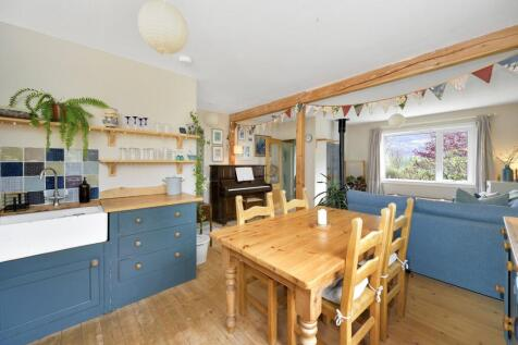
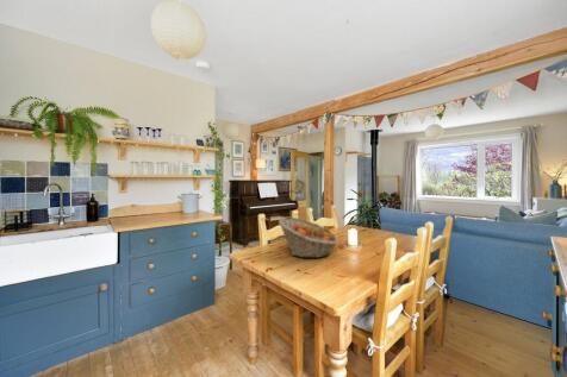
+ fruit basket (307, 234)
